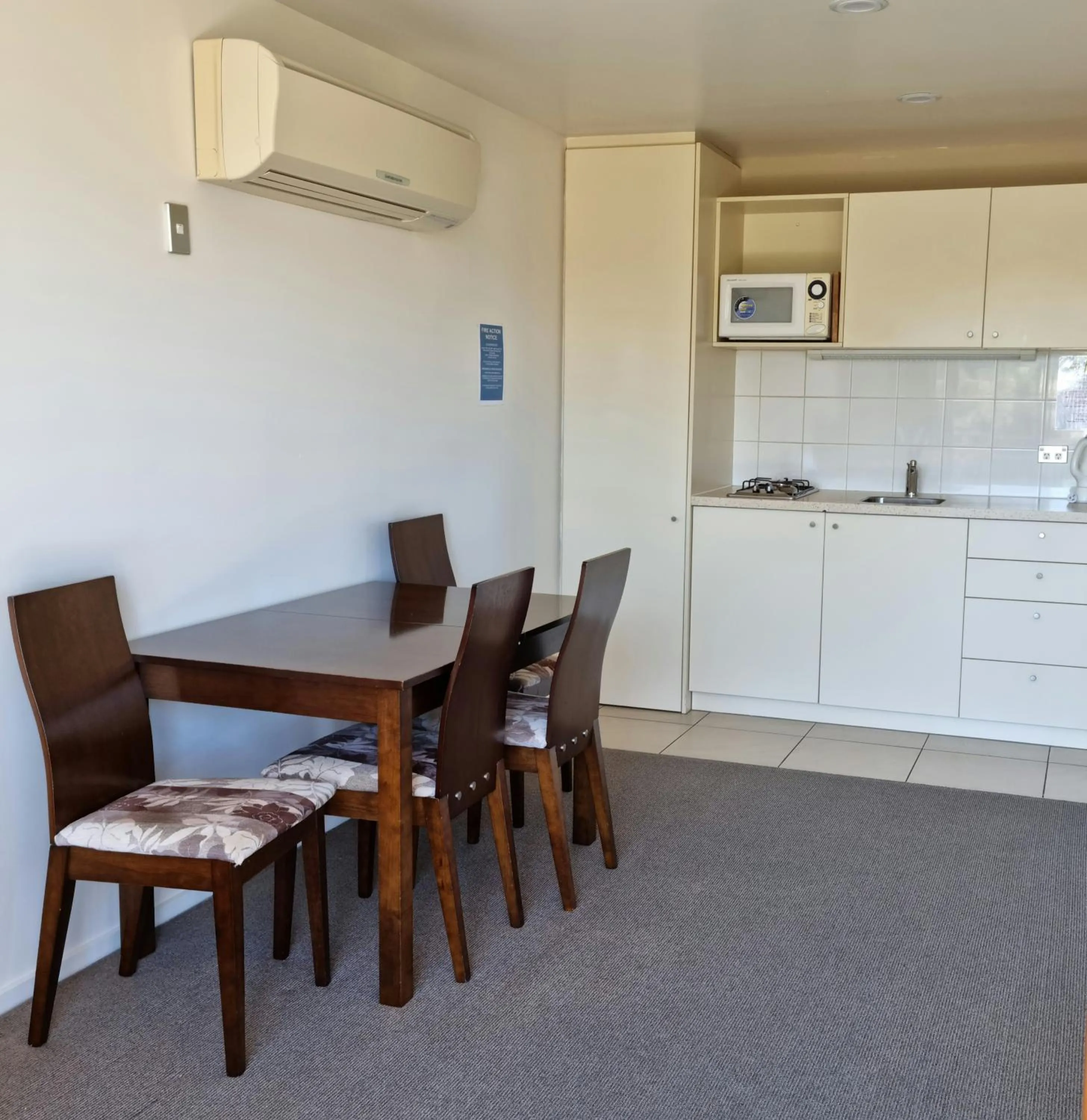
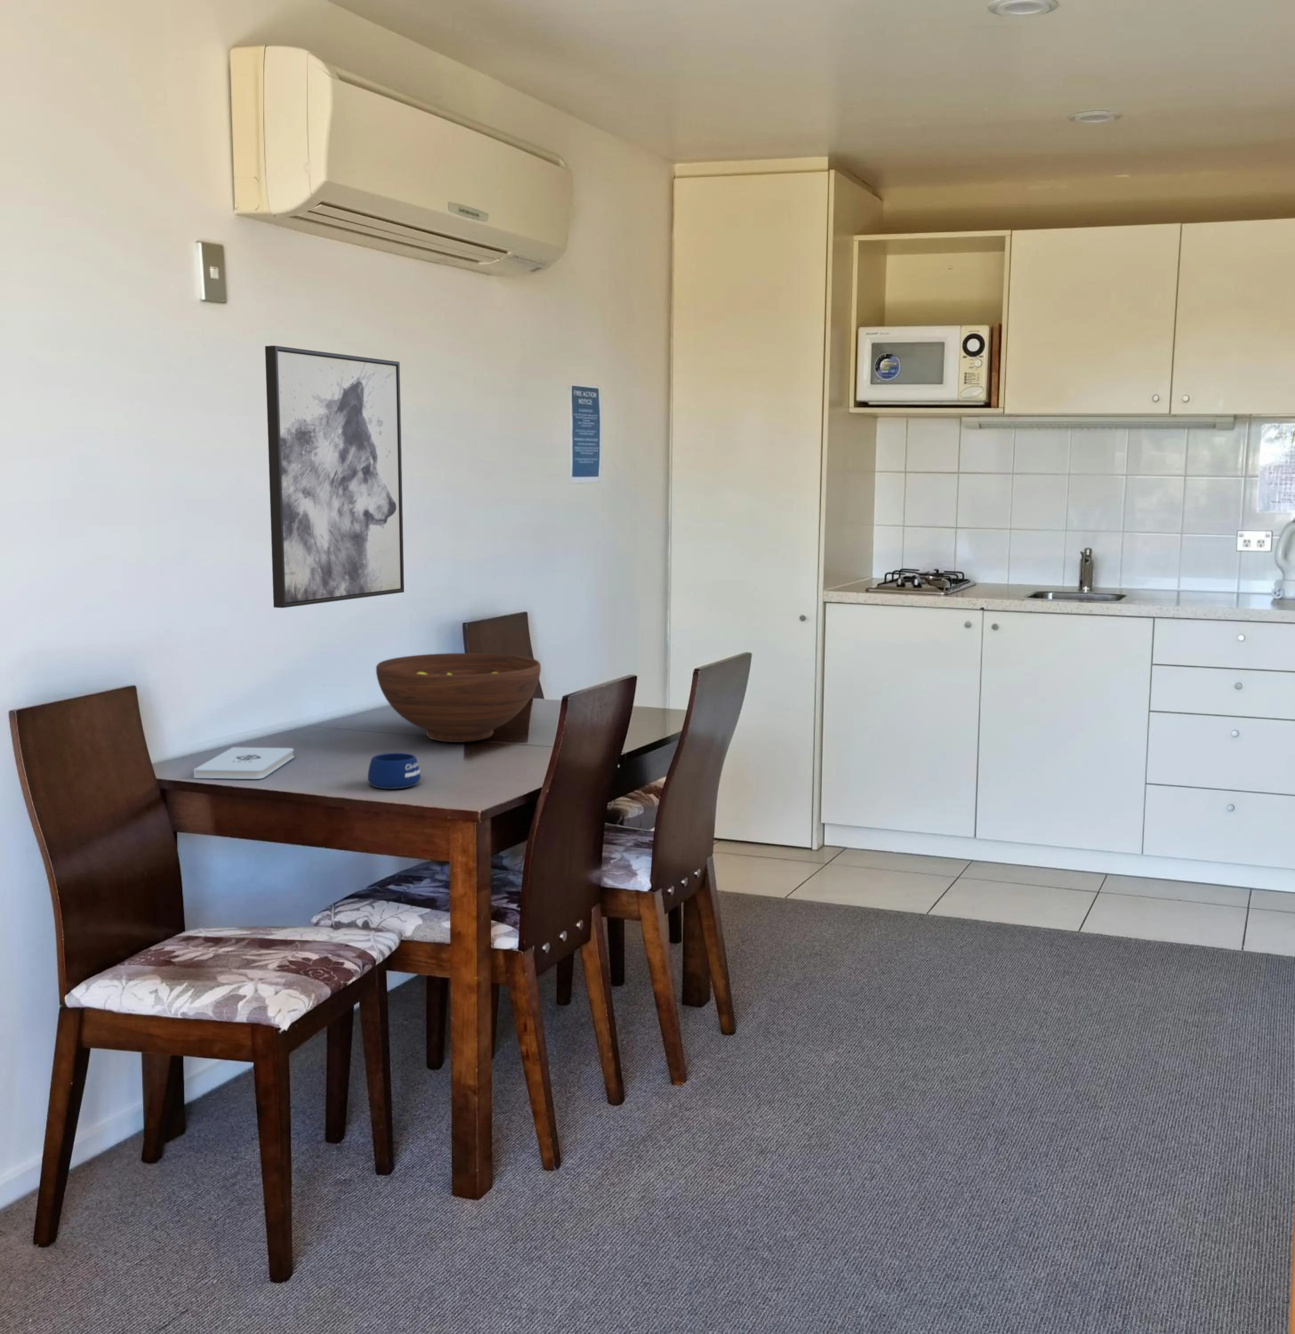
+ mug (396, 769)
+ notepad (247, 762)
+ fruit bowl (460, 700)
+ wall art (340, 478)
